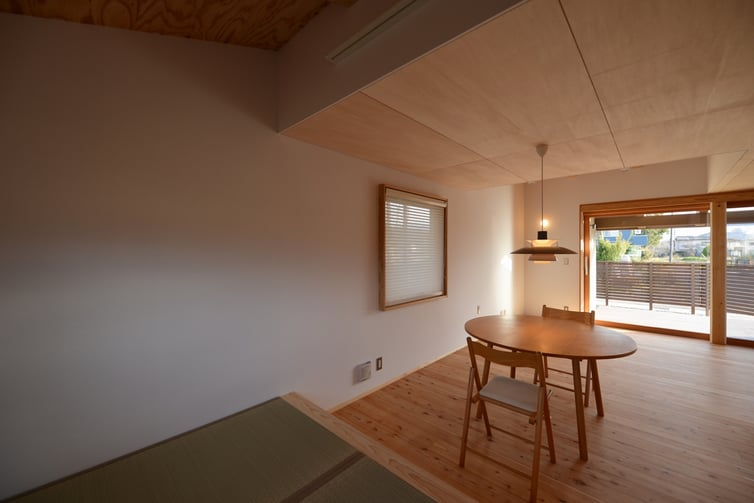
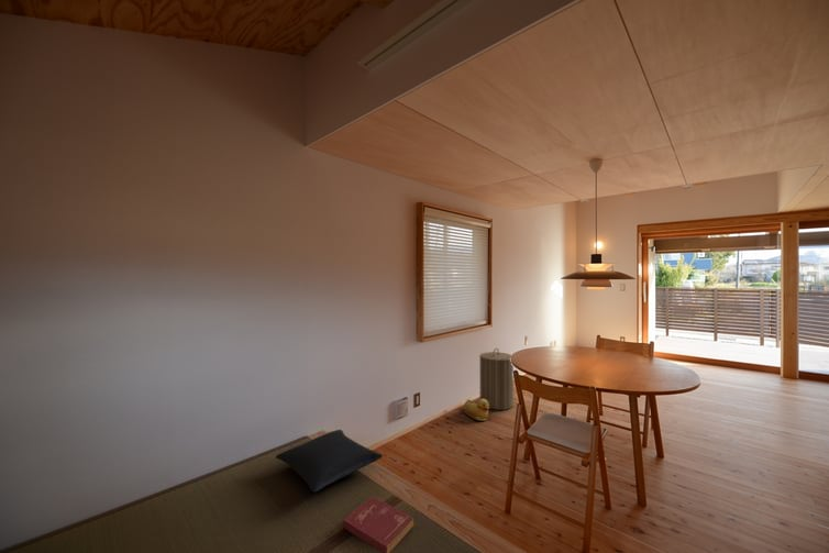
+ book (378, 522)
+ laundry hamper (496, 375)
+ rubber duck (475, 406)
+ pillow (329, 455)
